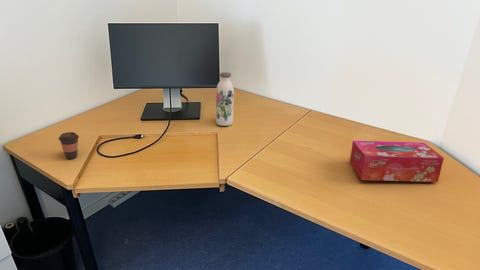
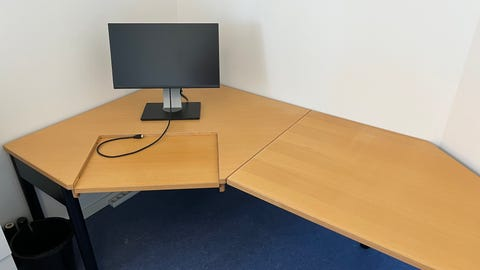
- coffee cup (70, 145)
- water bottle (224, 98)
- tissue box (393, 160)
